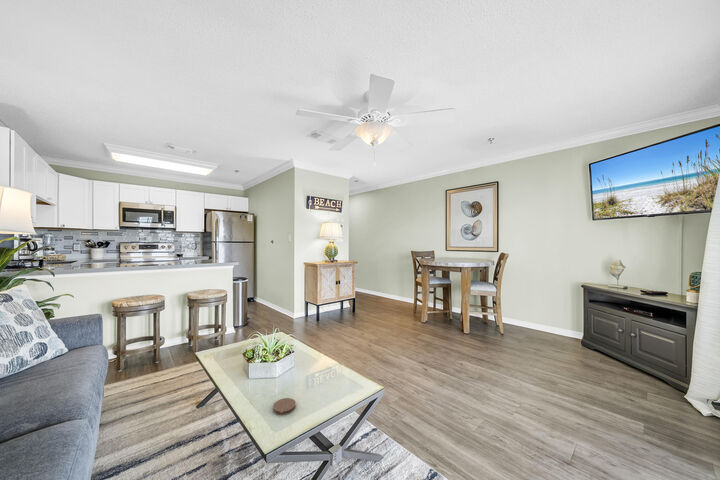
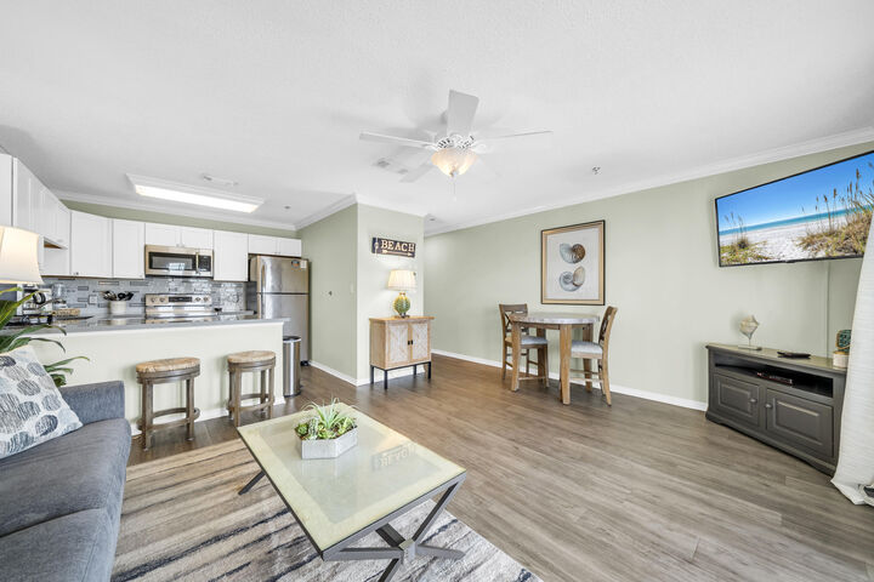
- coaster (284, 406)
